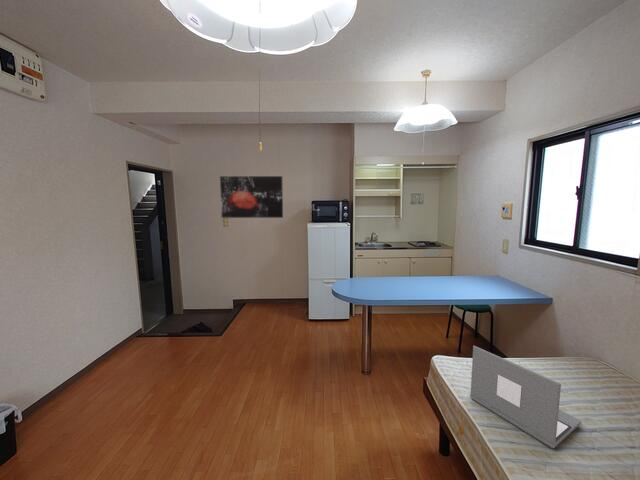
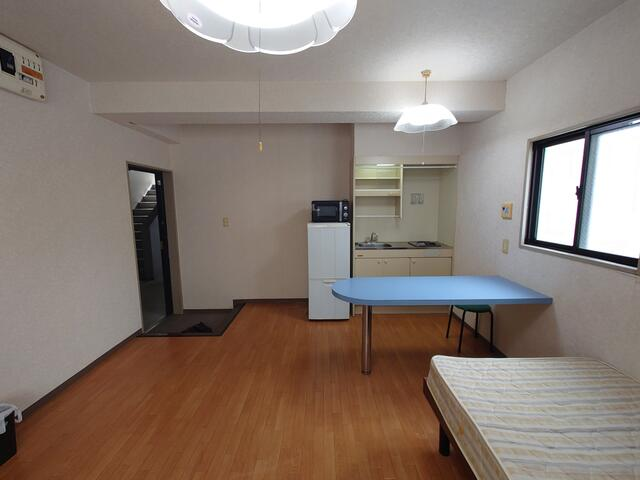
- wall art (251, 197)
- laptop (523, 383)
